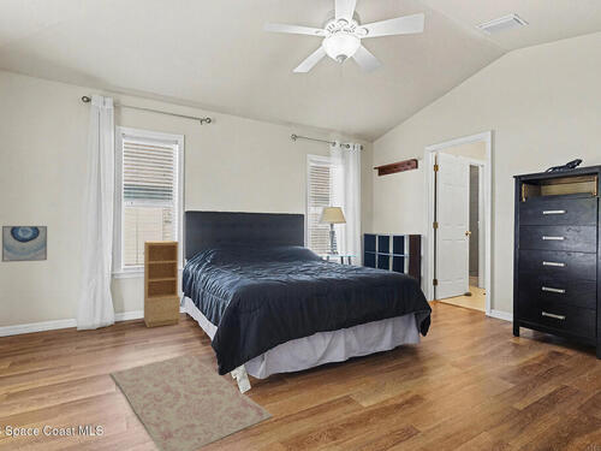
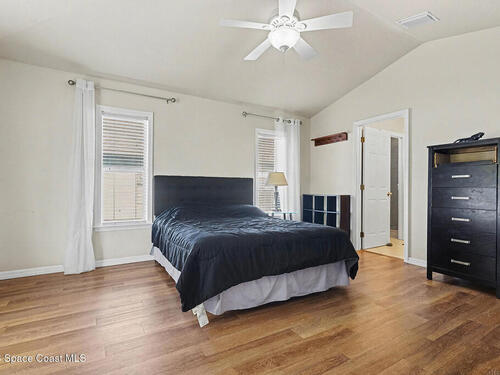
- rug (182, 391)
- wall art (24, 243)
- bookshelf (161, 281)
